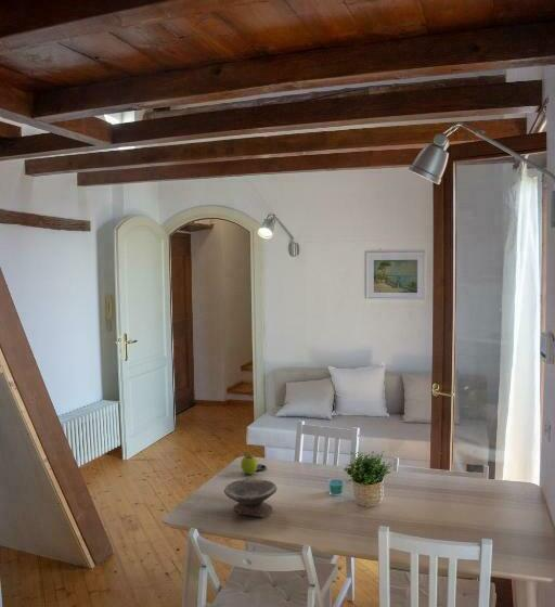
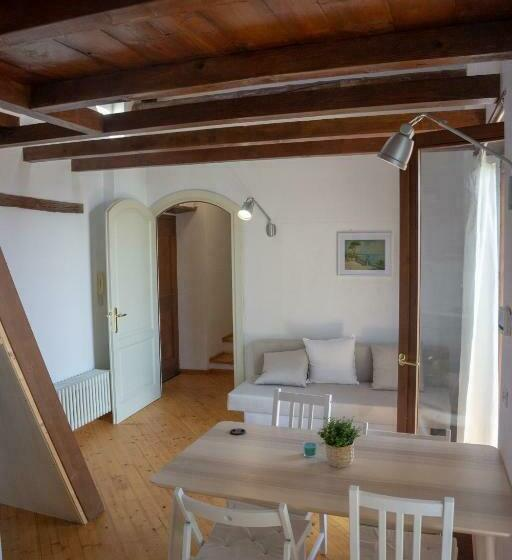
- bowl (250, 499)
- fruit (248, 463)
